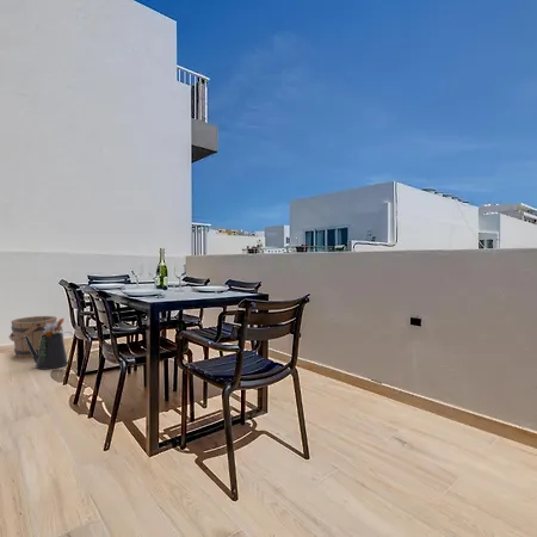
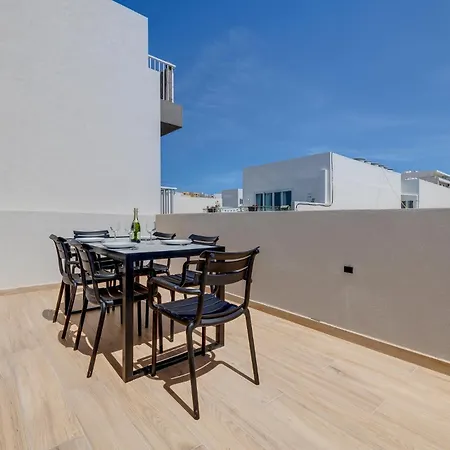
- bucket (33, 337)
- watering can (50, 341)
